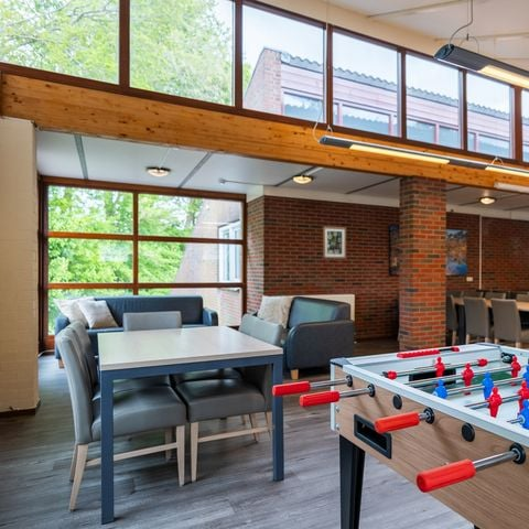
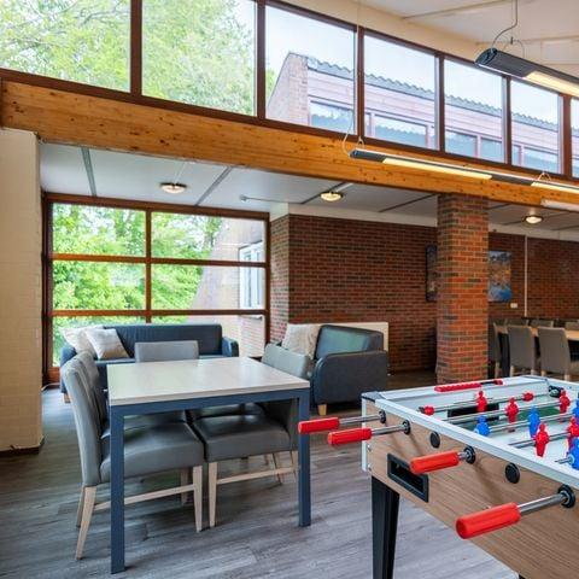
- wall art (334, 242)
